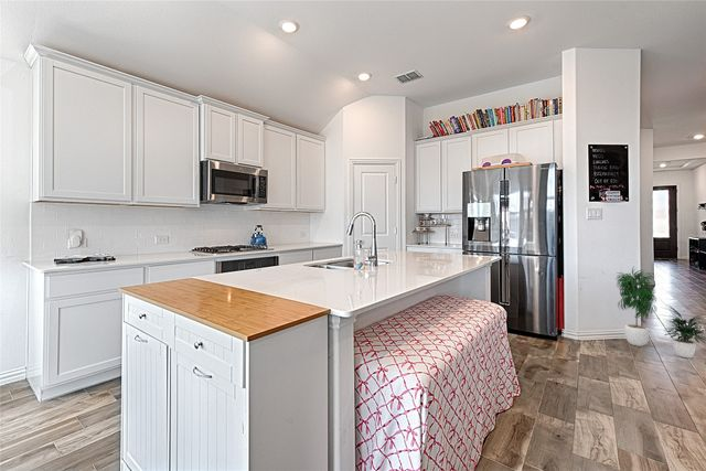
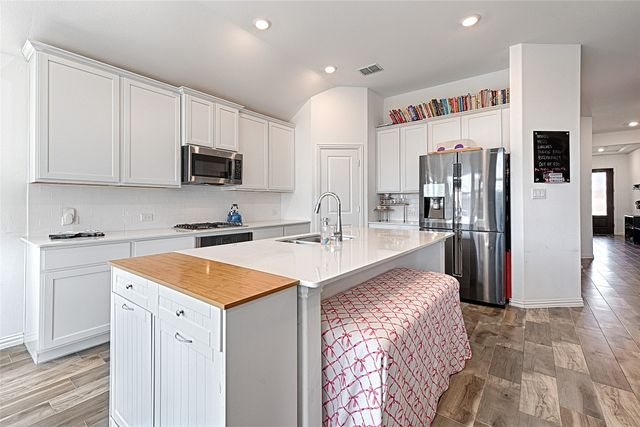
- potted plant (655, 308)
